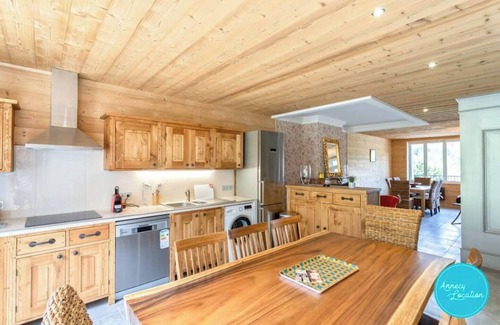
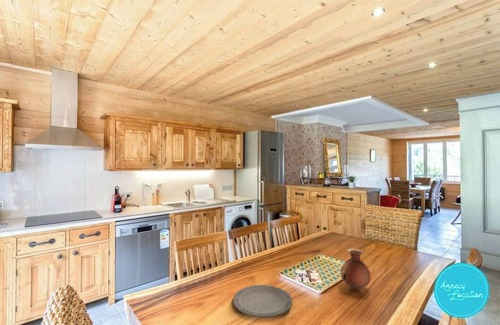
+ plate (262, 300)
+ vase (355, 269)
